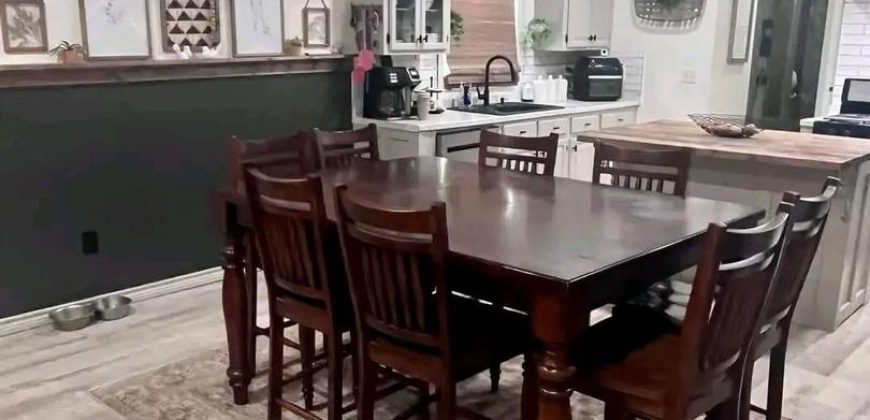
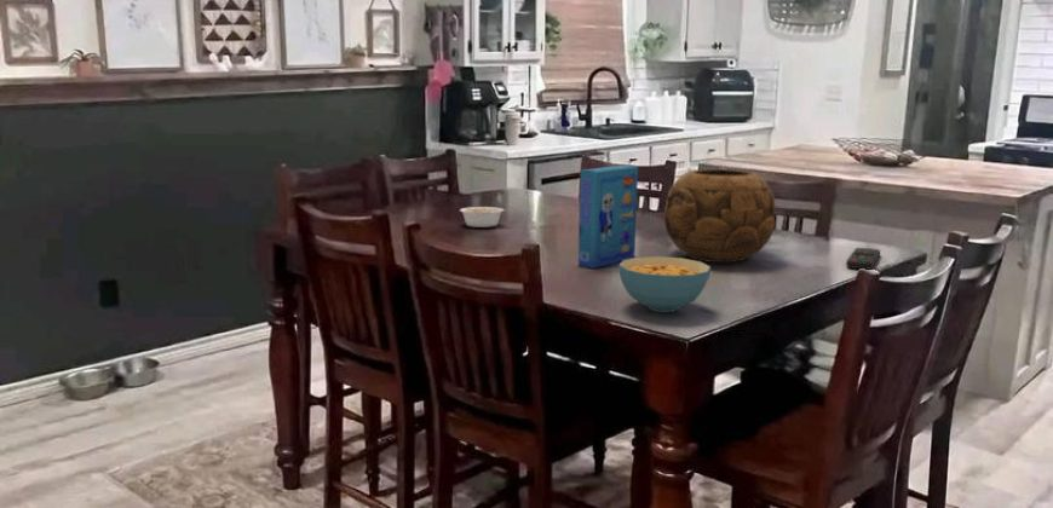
+ legume (483, 215)
+ decorative bowl (719, 214)
+ cereal bowl (663, 287)
+ remote control (863, 256)
+ cereal box (608, 214)
